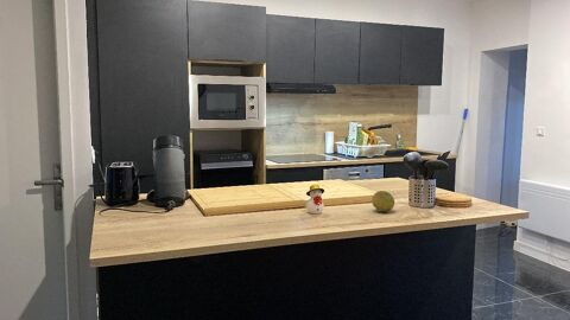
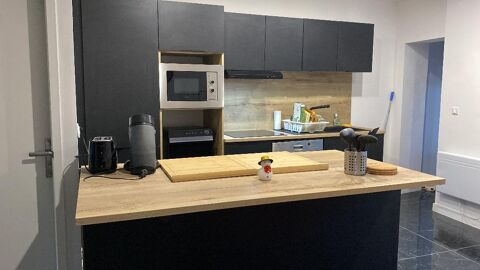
- fruit (382, 200)
